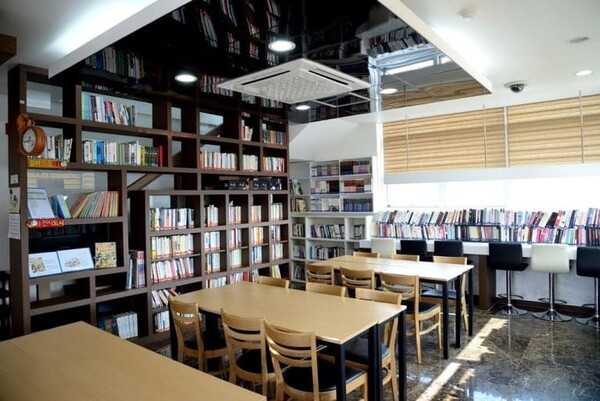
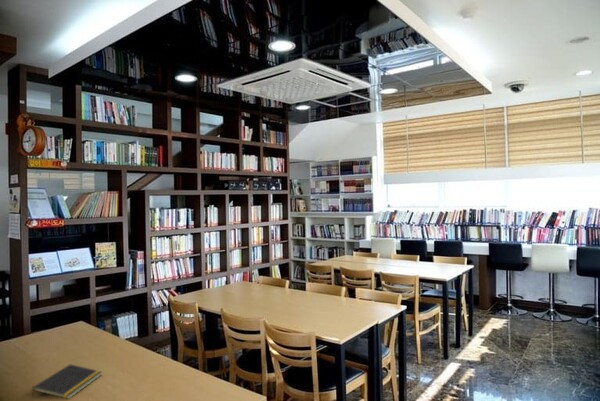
+ notepad (69, 380)
